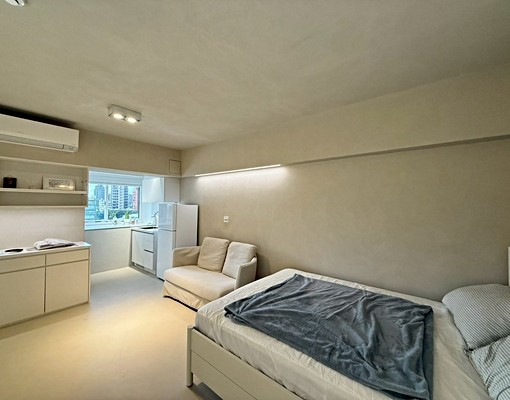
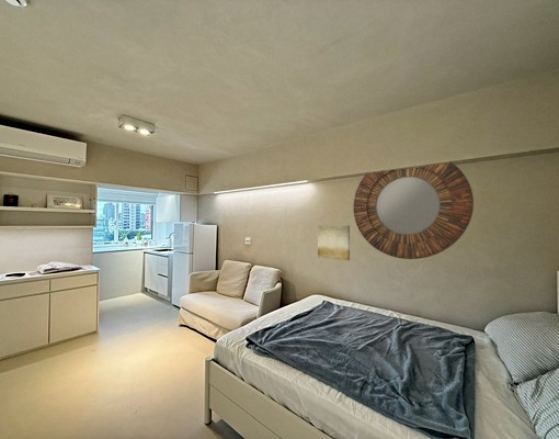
+ wall art (332, 241)
+ home mirror (404, 205)
